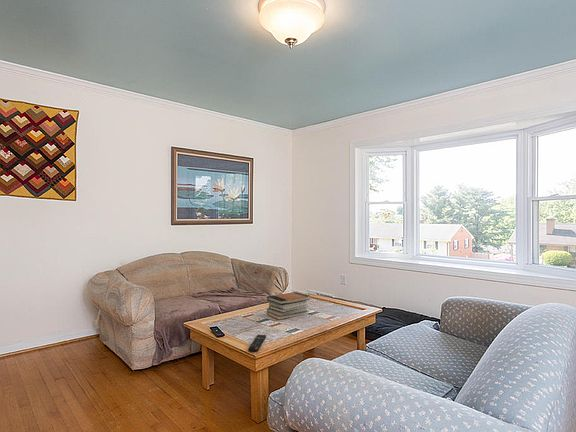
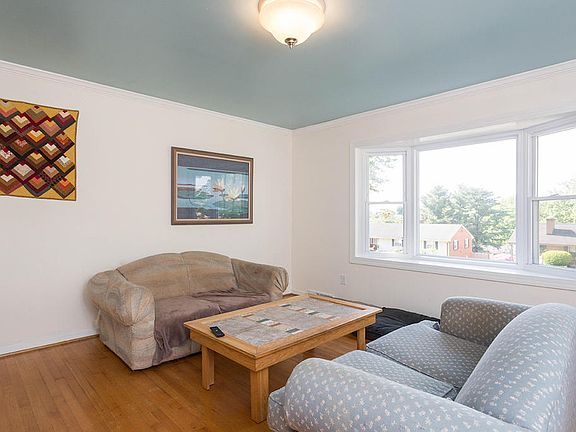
- remote control (257, 342)
- book stack (288, 305)
